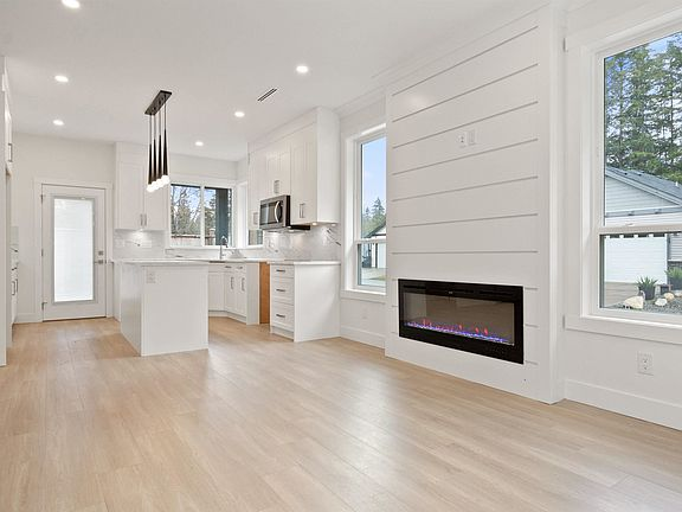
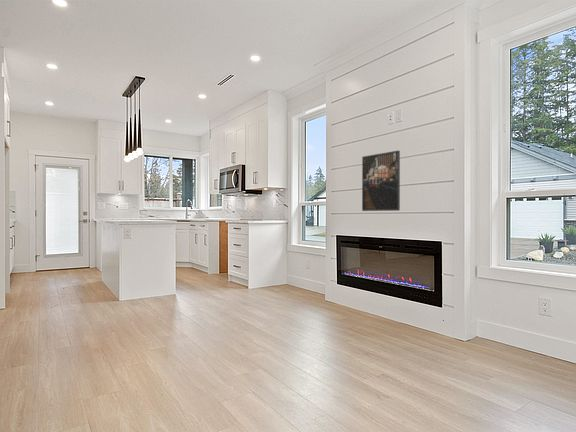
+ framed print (380, 182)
